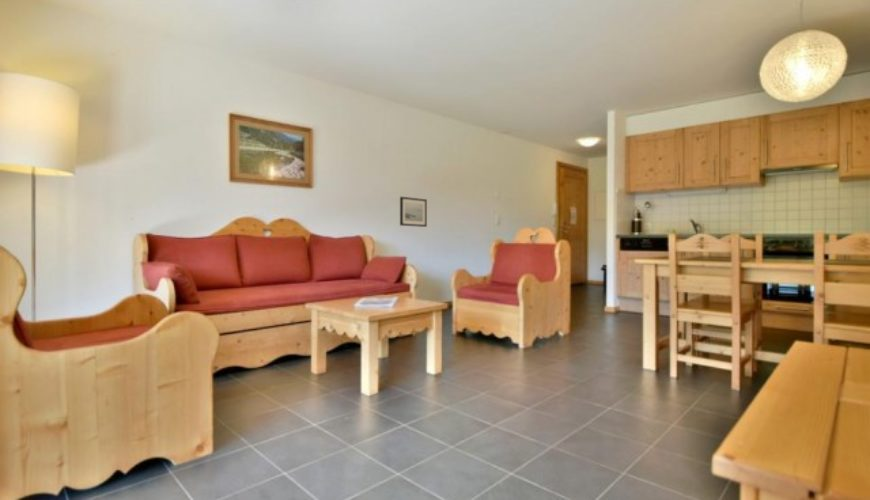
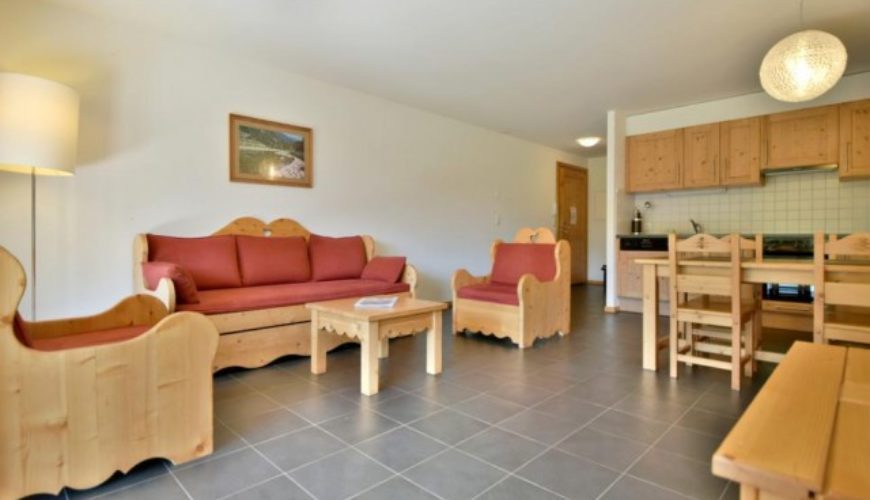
- wall art (413, 212)
